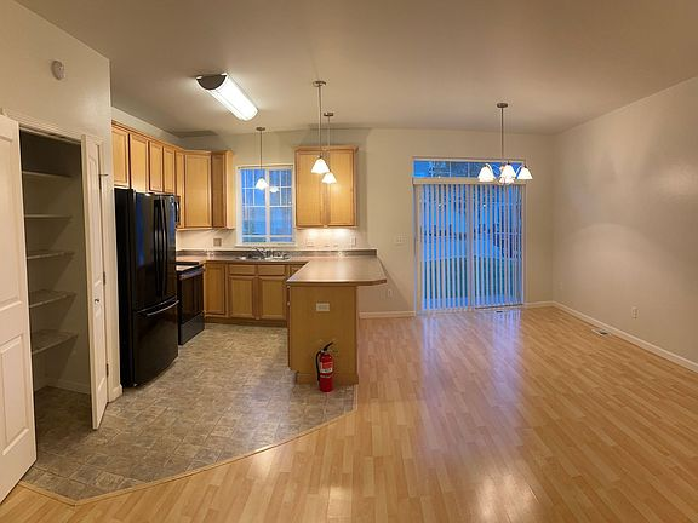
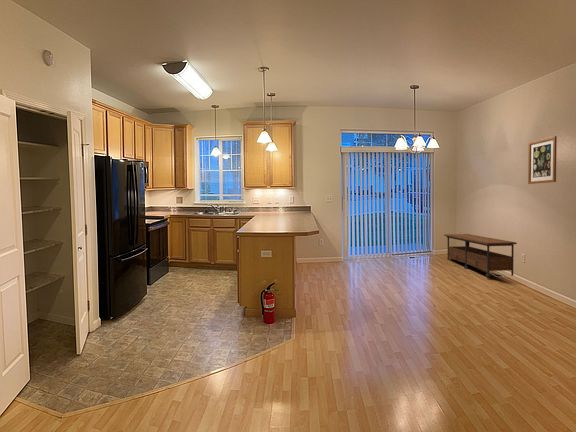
+ wall art (541, 161)
+ media console (475, 252)
